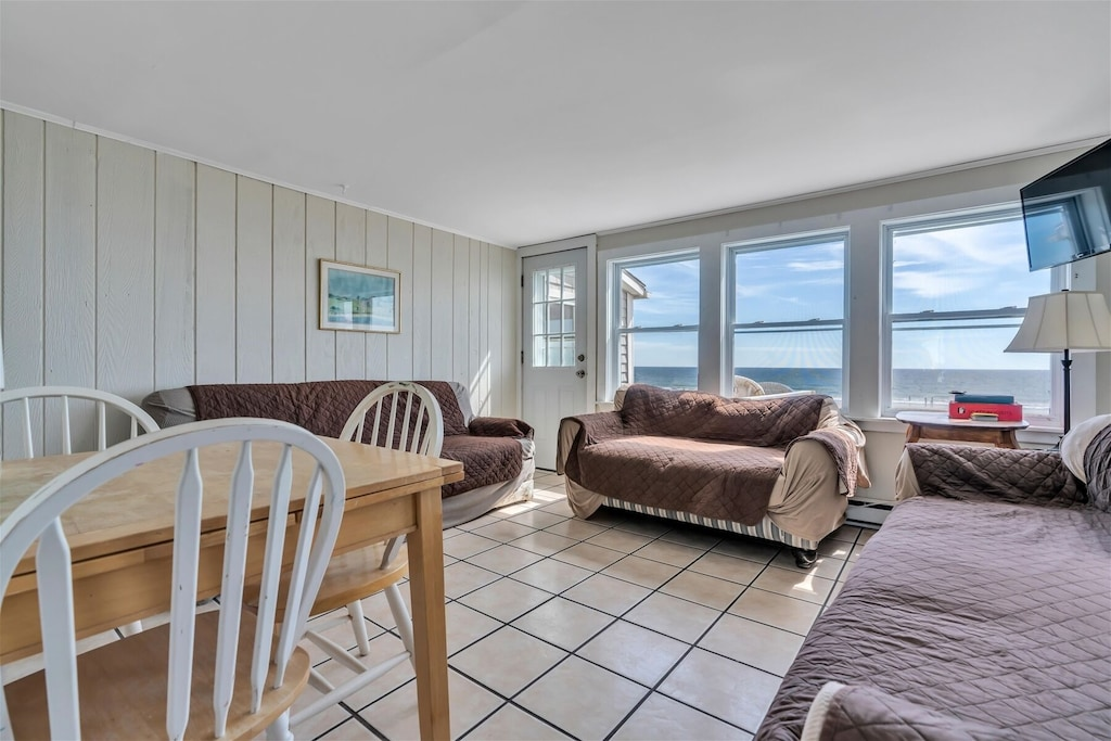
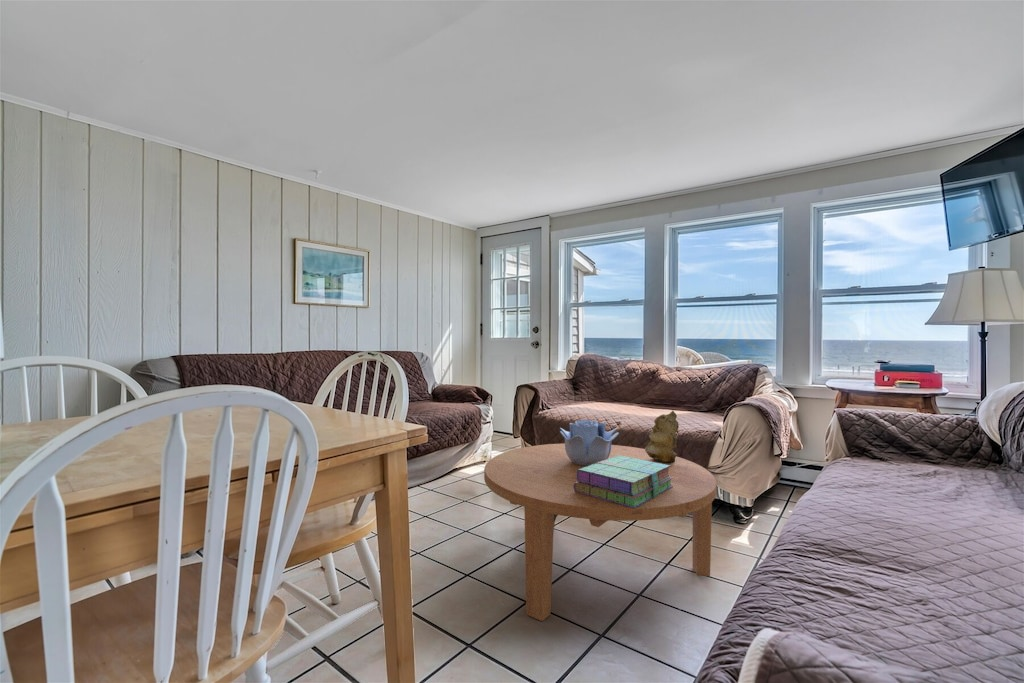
+ coffee table (594, 517)
+ stack of books (624, 477)
+ decorative bowl (588, 442)
+ seashell (662, 434)
